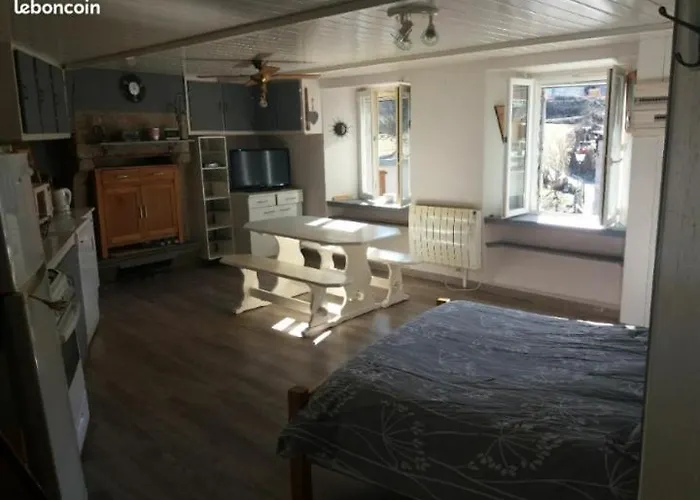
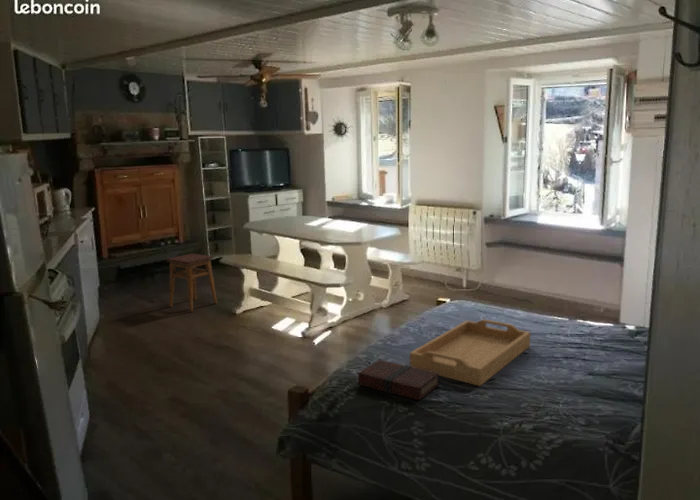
+ serving tray (472, 347)
+ book (398, 378)
+ stool (191, 281)
